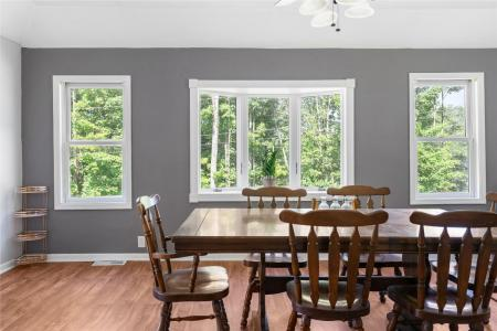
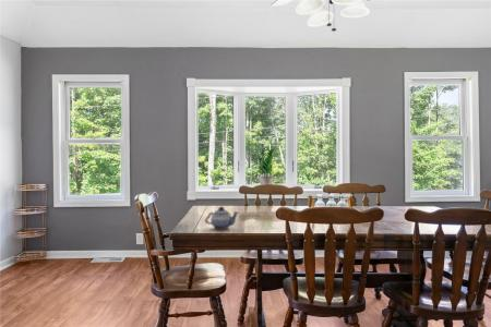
+ teapot (221, 217)
